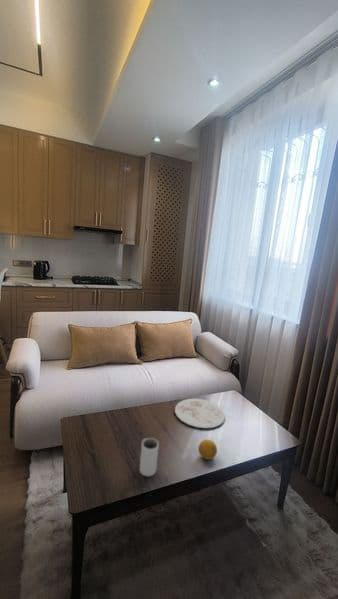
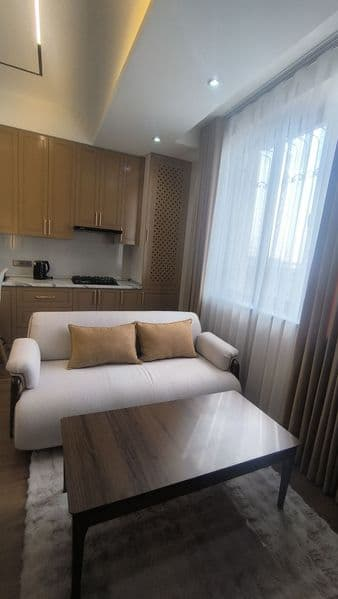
- mug (147, 454)
- plate (199, 412)
- fruit (207, 449)
